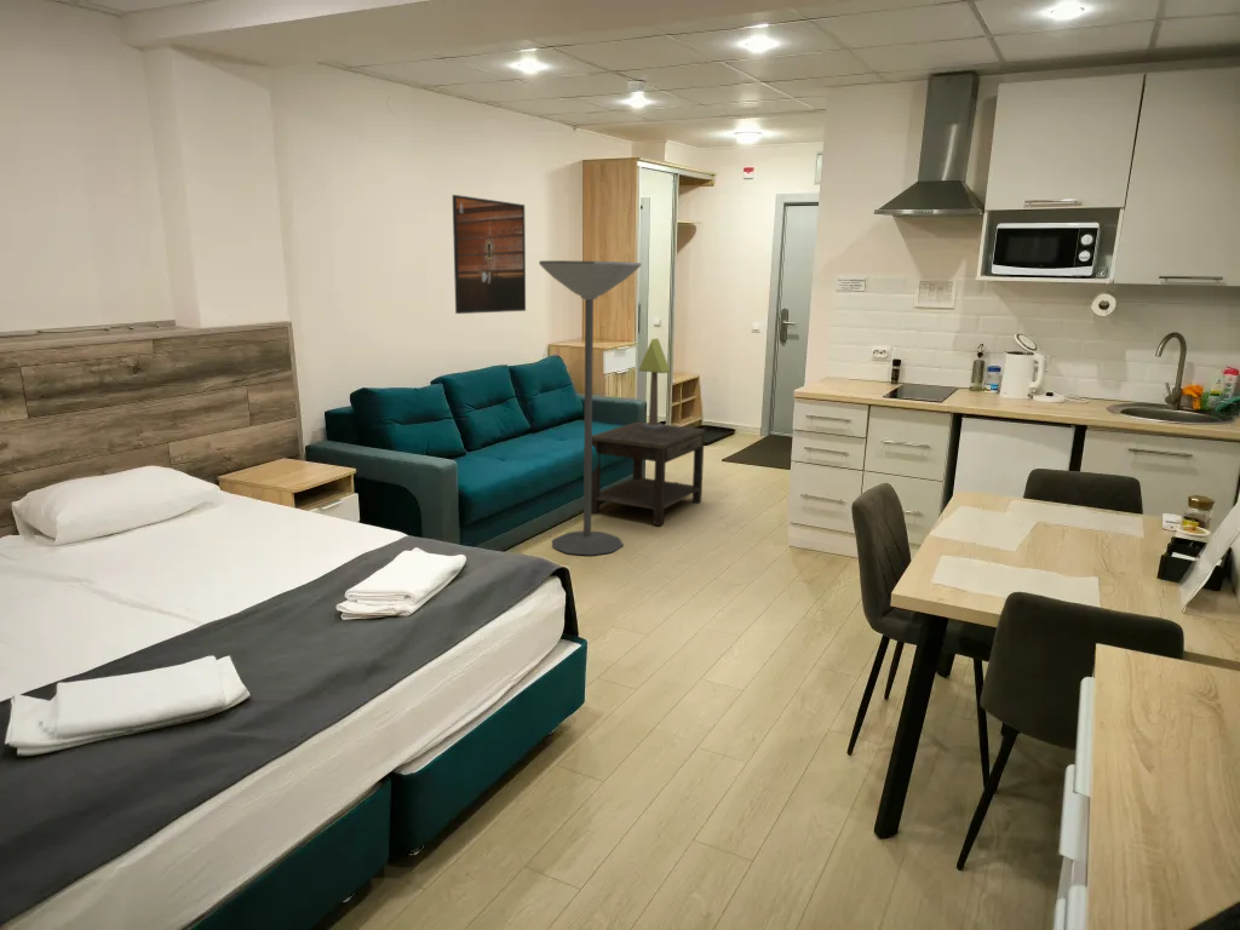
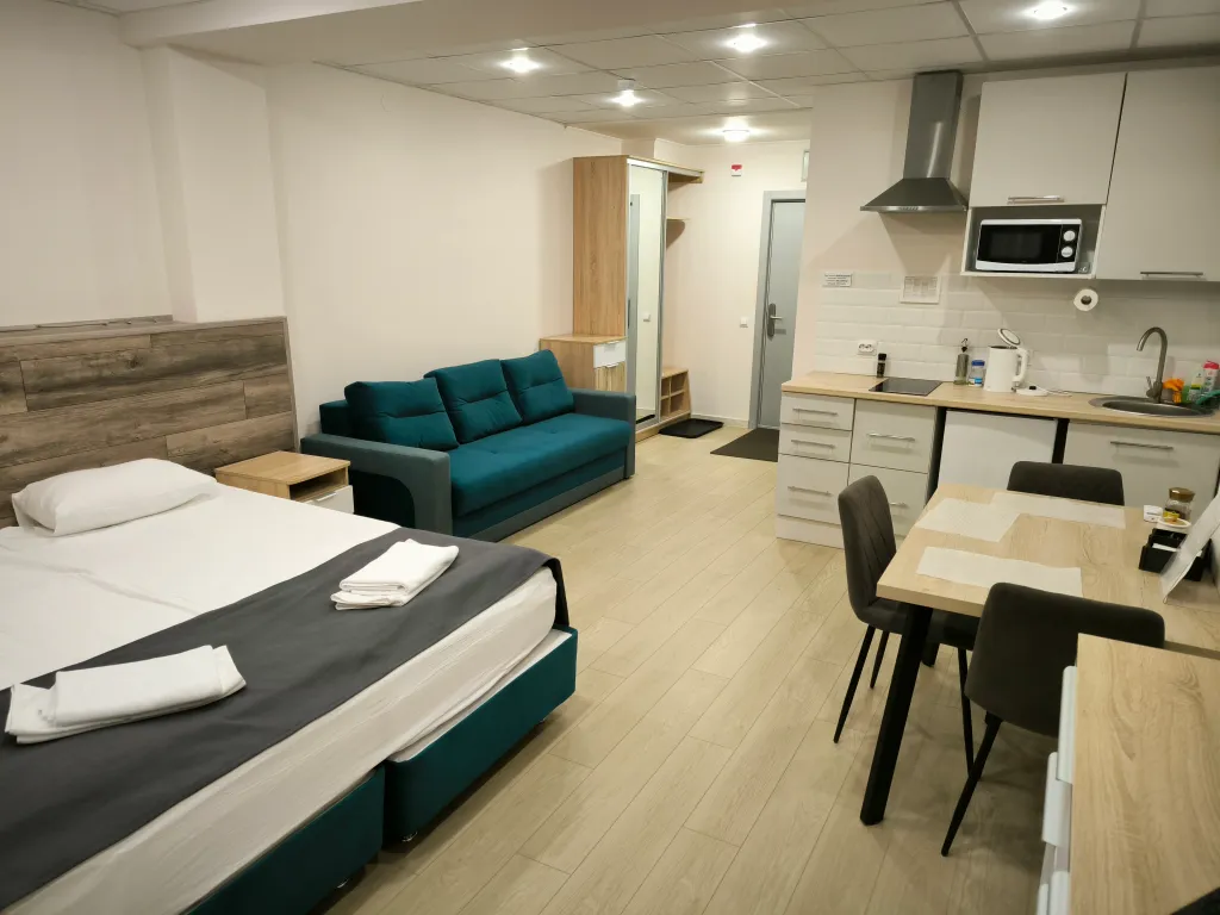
- floor lamp (587, 408)
- side table (642, 469)
- table lamp (654, 383)
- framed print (490, 257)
